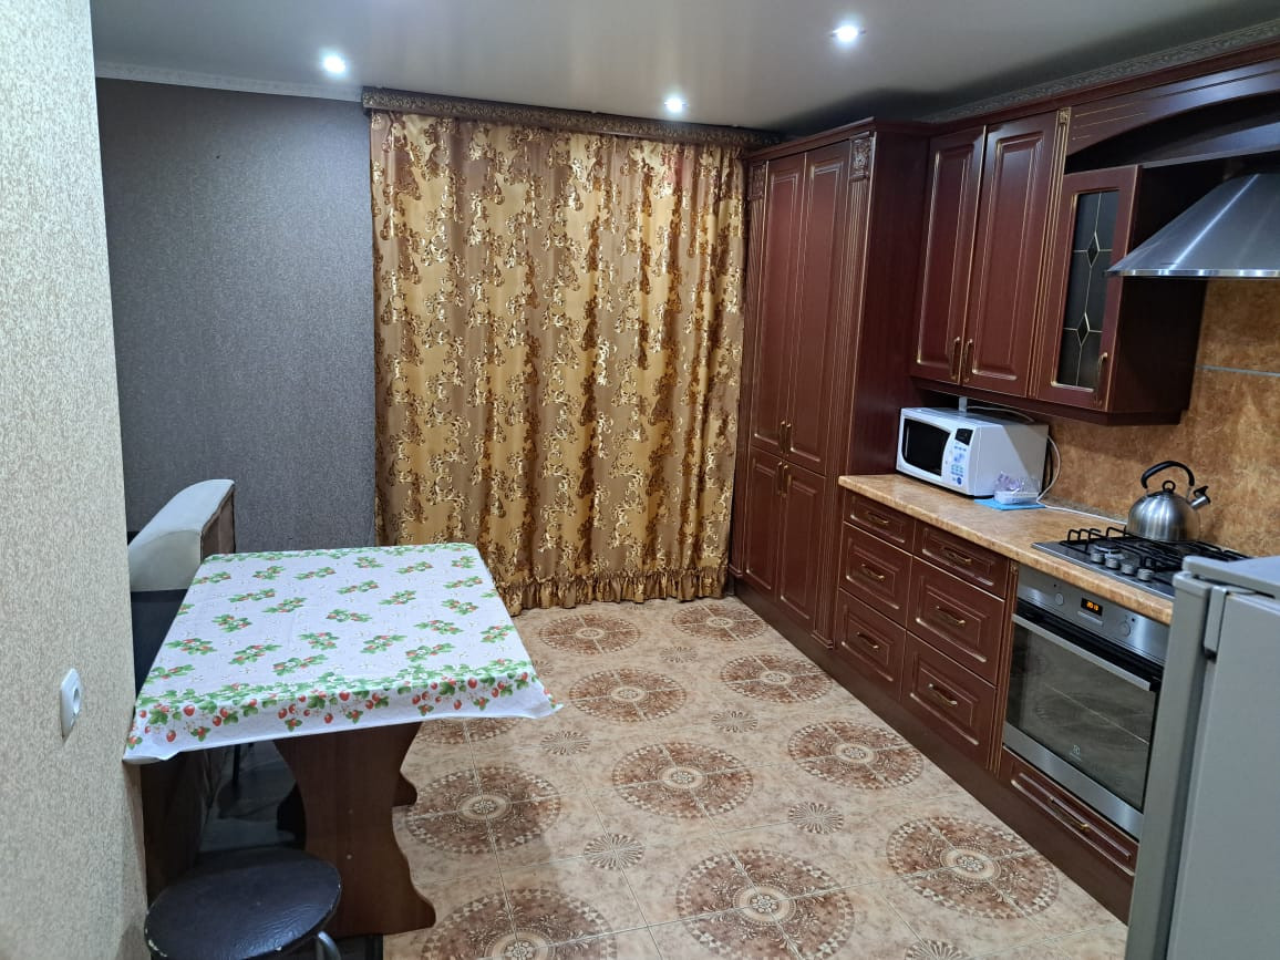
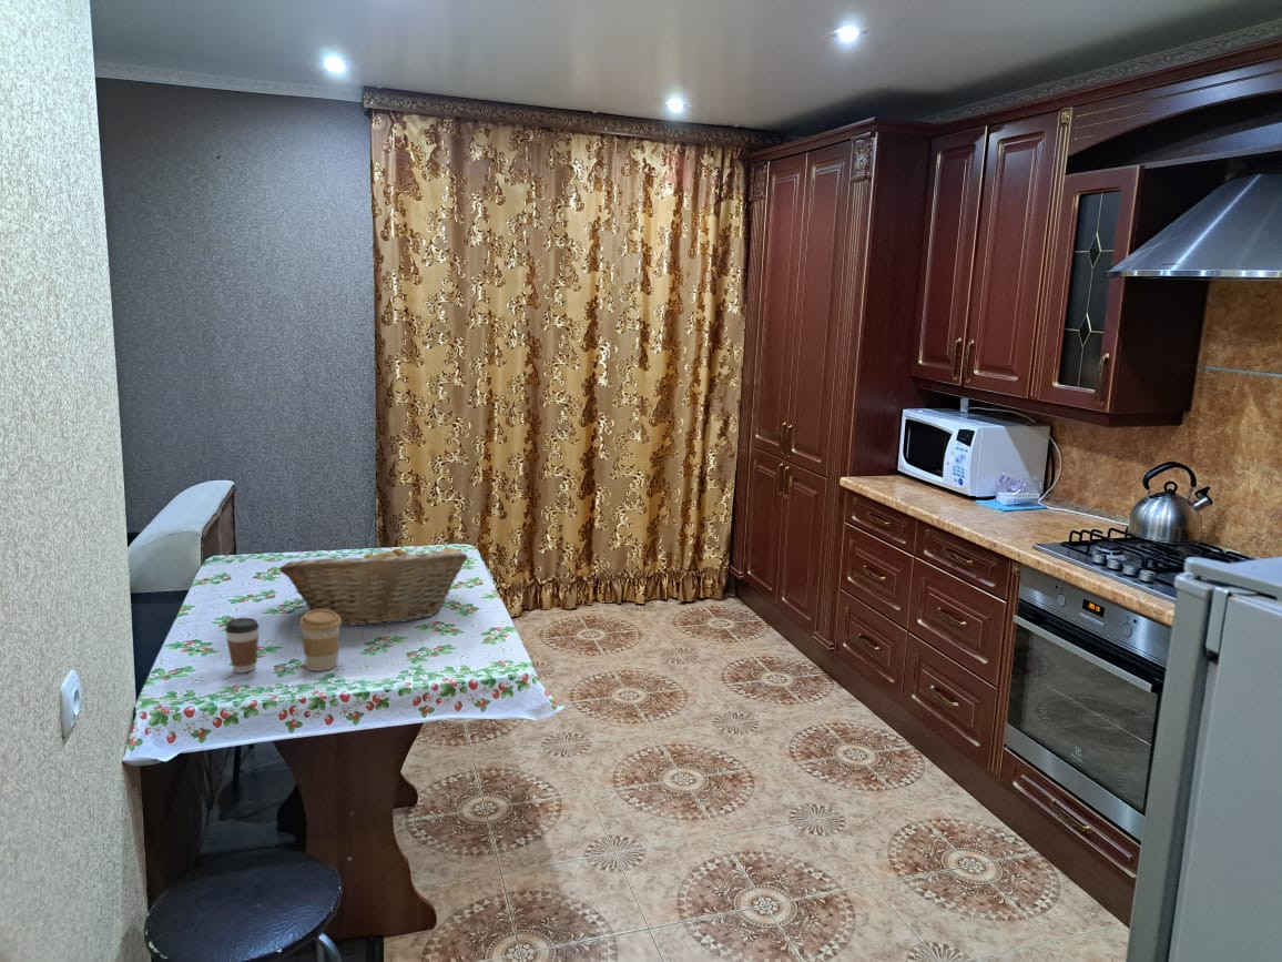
+ coffee cup (243, 645)
+ coffee cup (320, 639)
+ fruit basket (376, 576)
